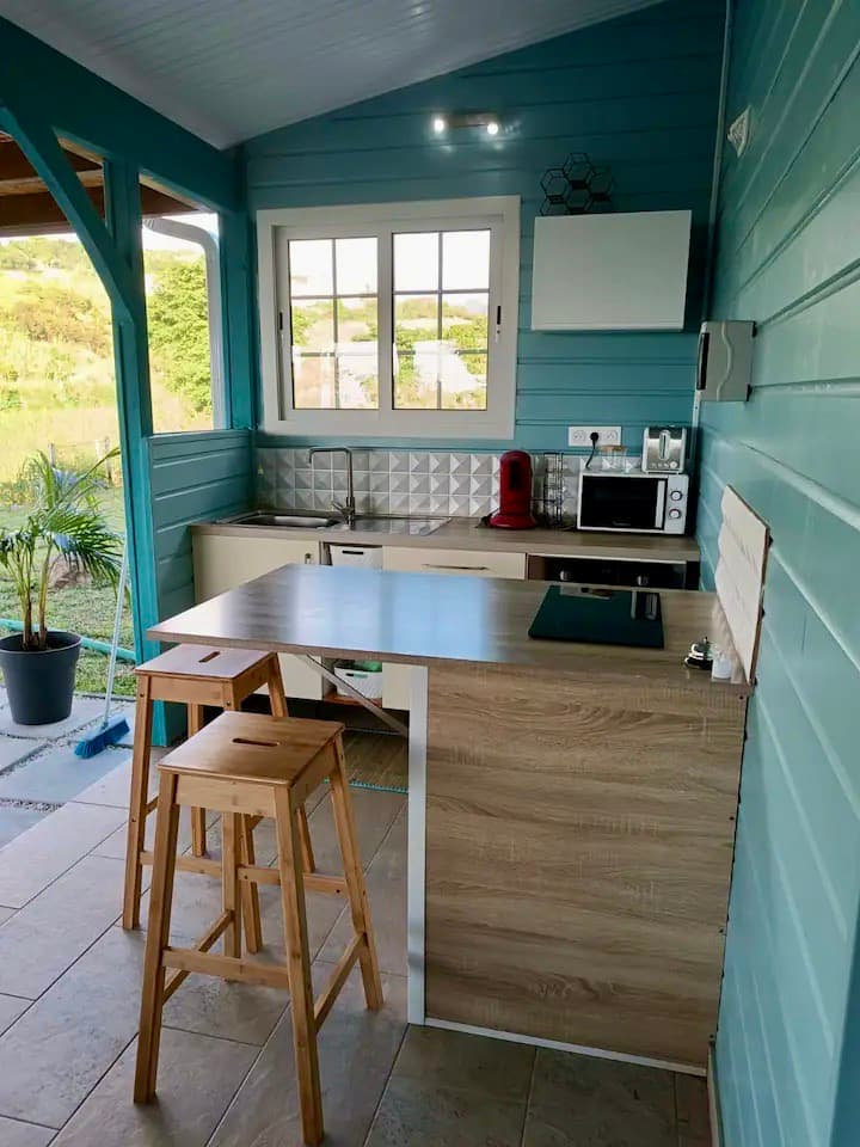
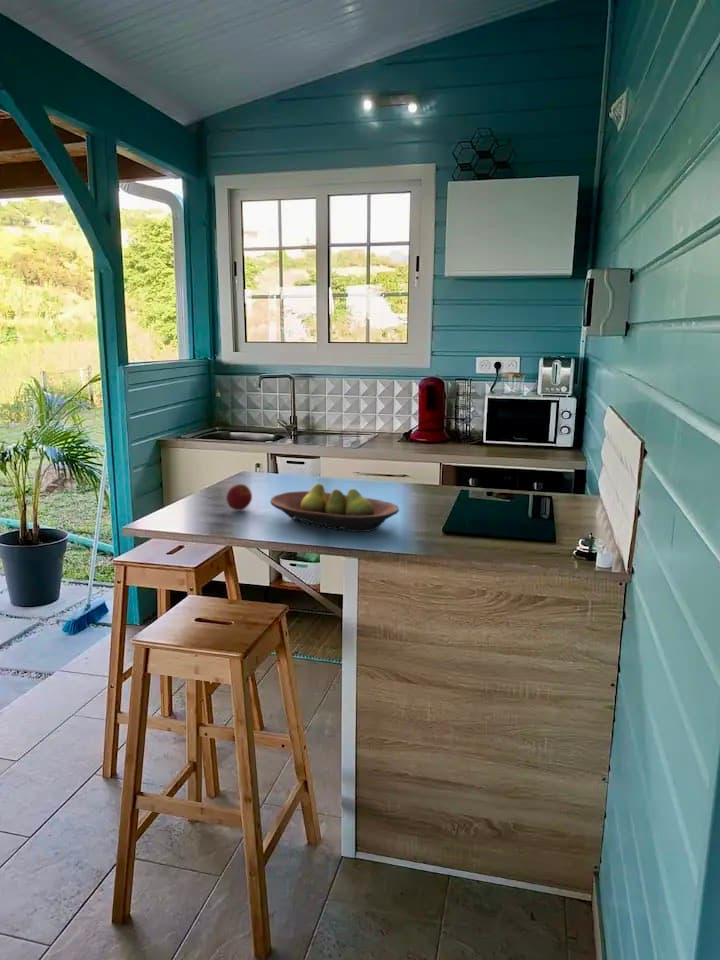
+ fruit bowl (333, 505)
+ apple (239, 497)
